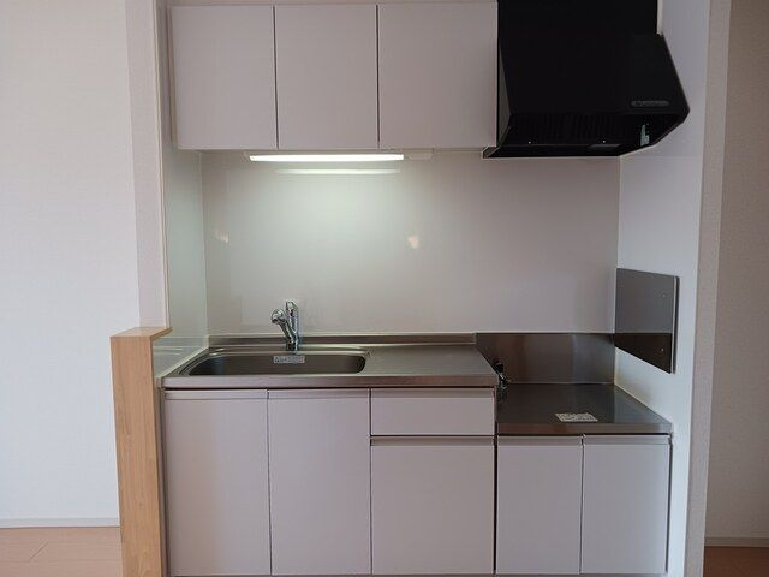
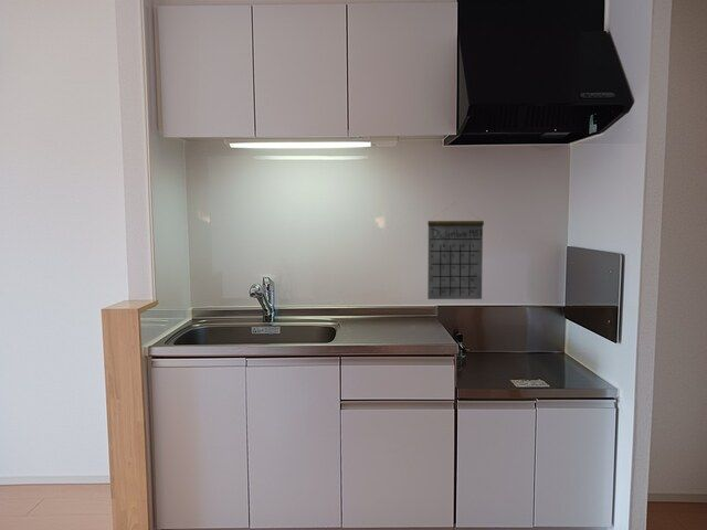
+ calendar (455, 251)
